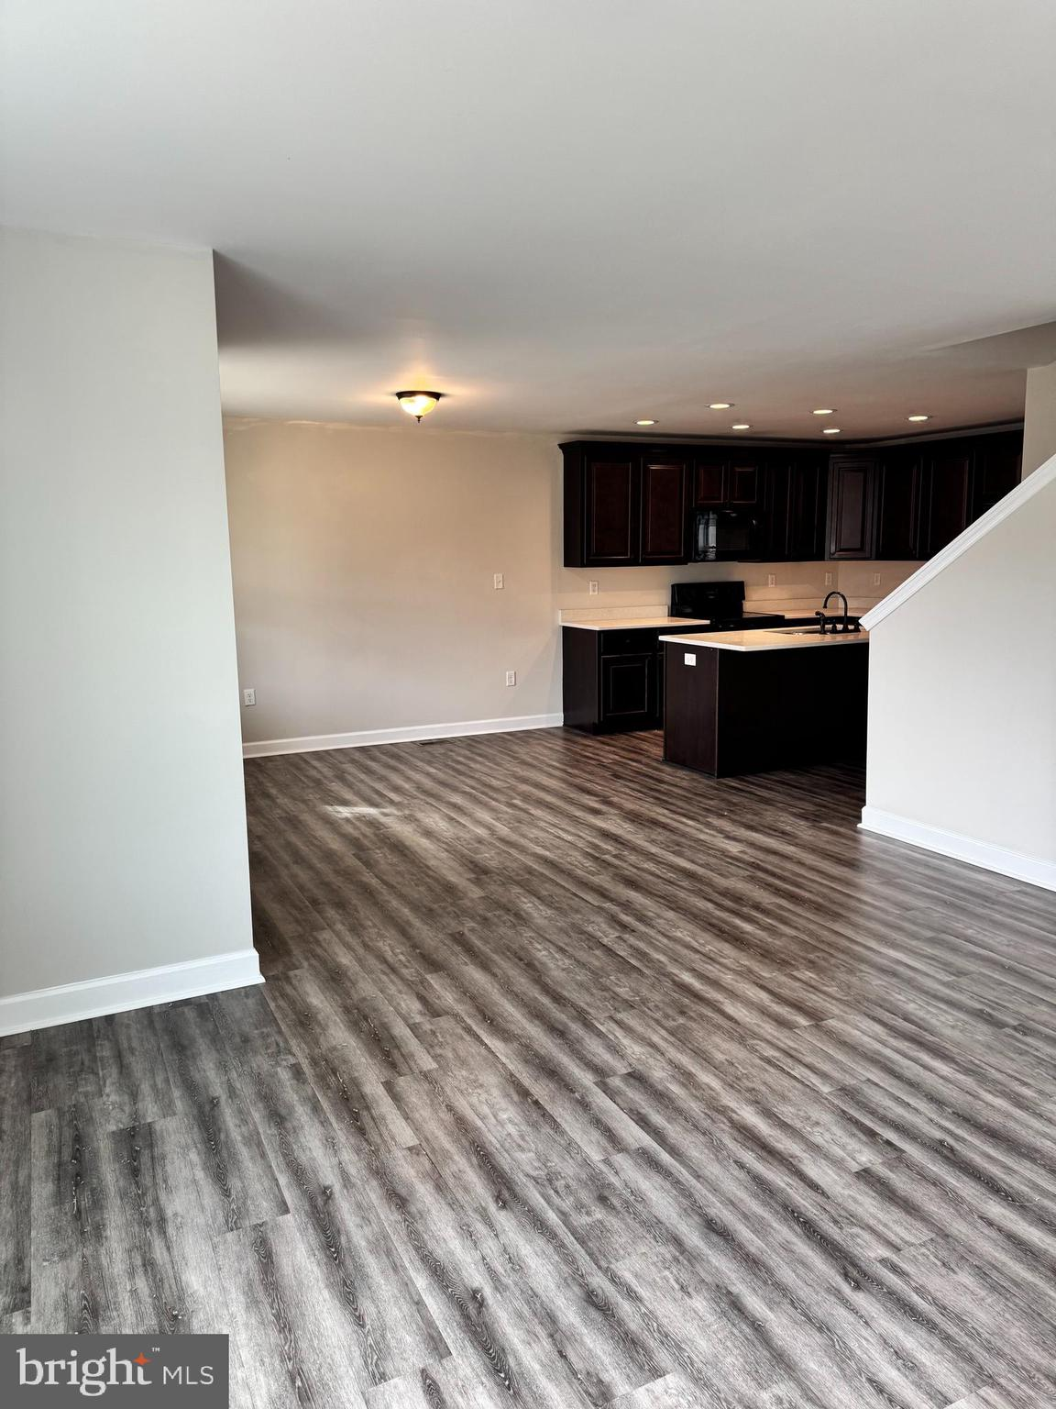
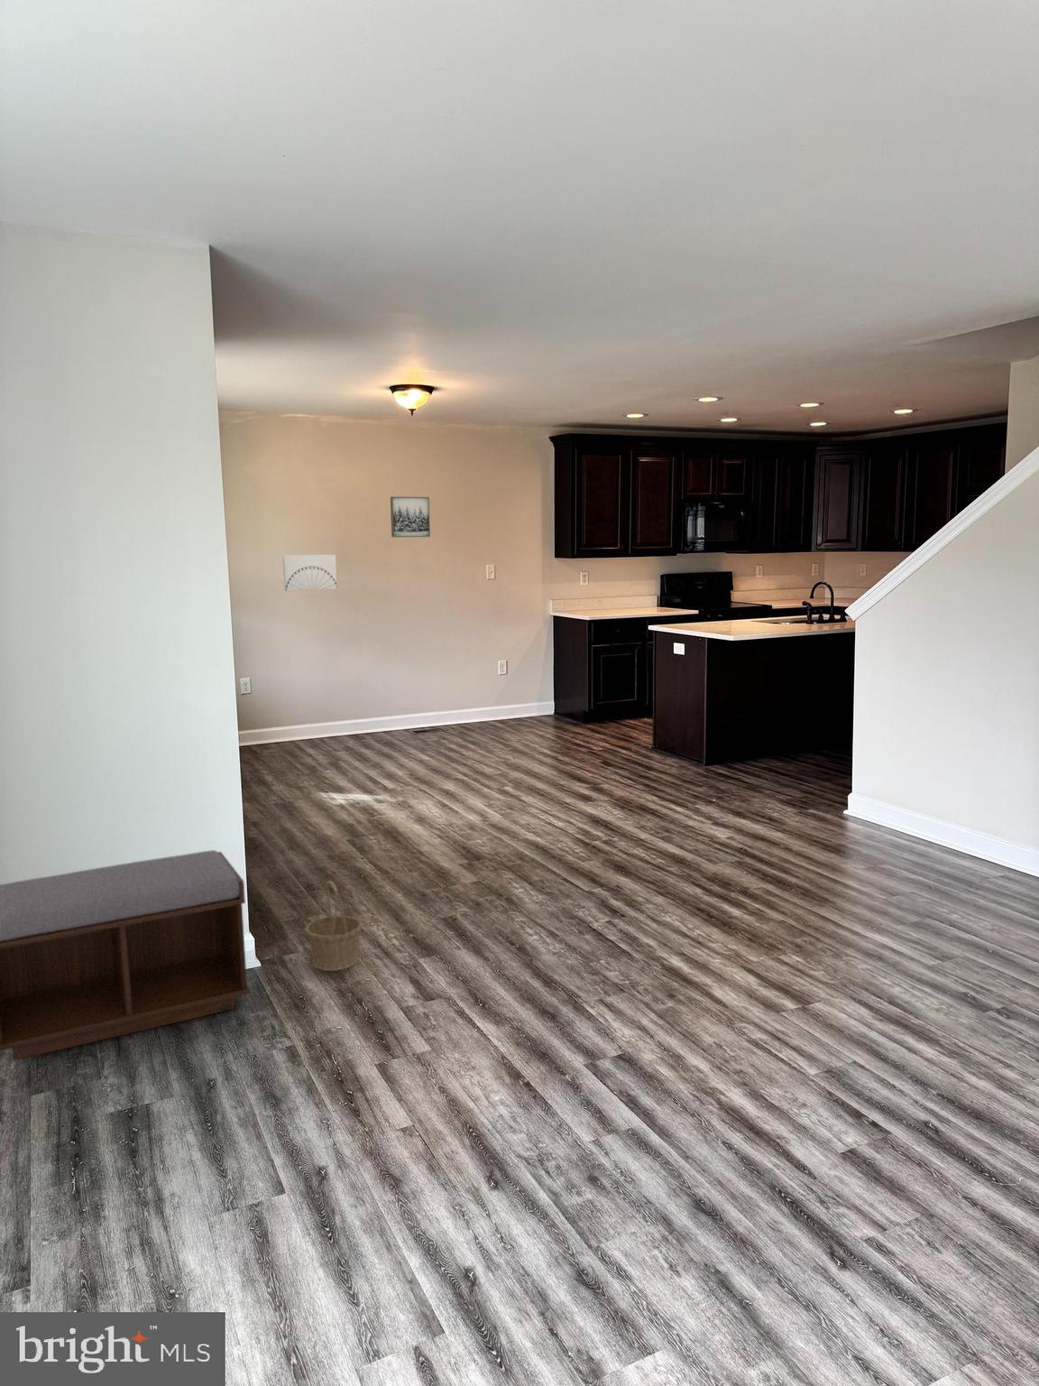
+ wall art (410, 517)
+ wall art (309, 572)
+ basket (333, 921)
+ bench (118, 946)
